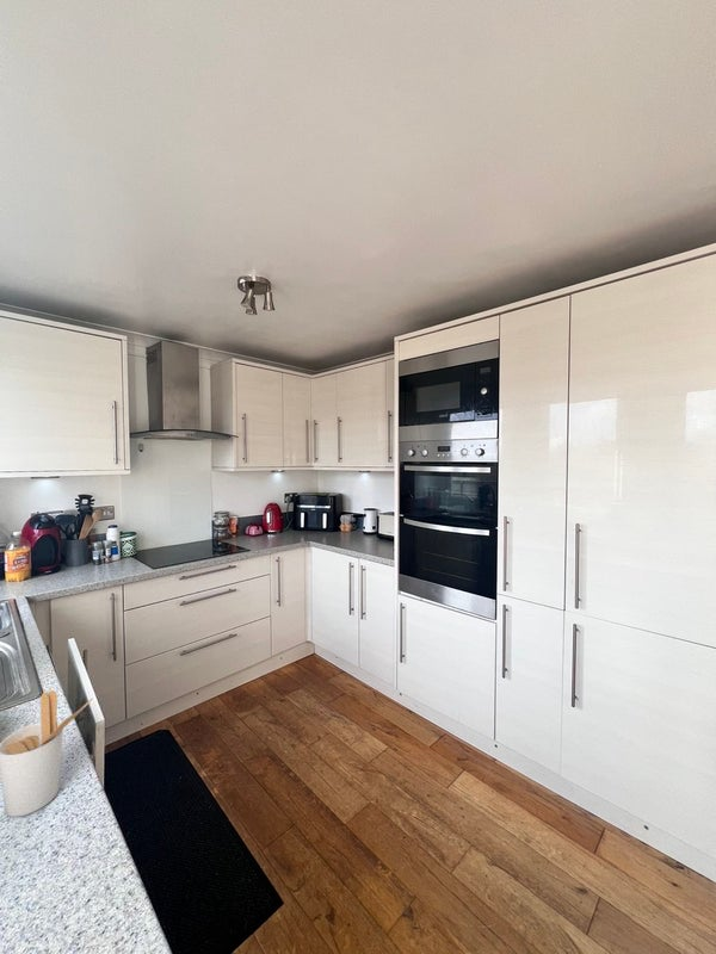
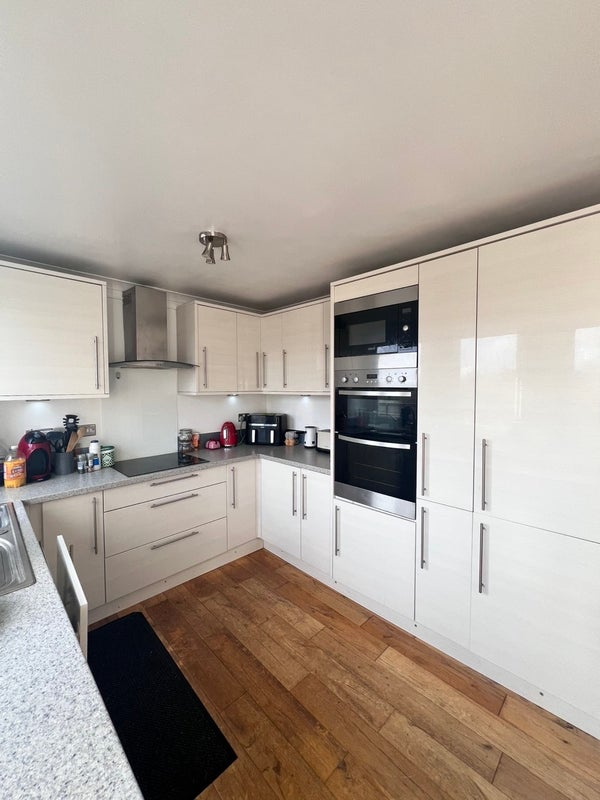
- utensil holder (47, 750)
